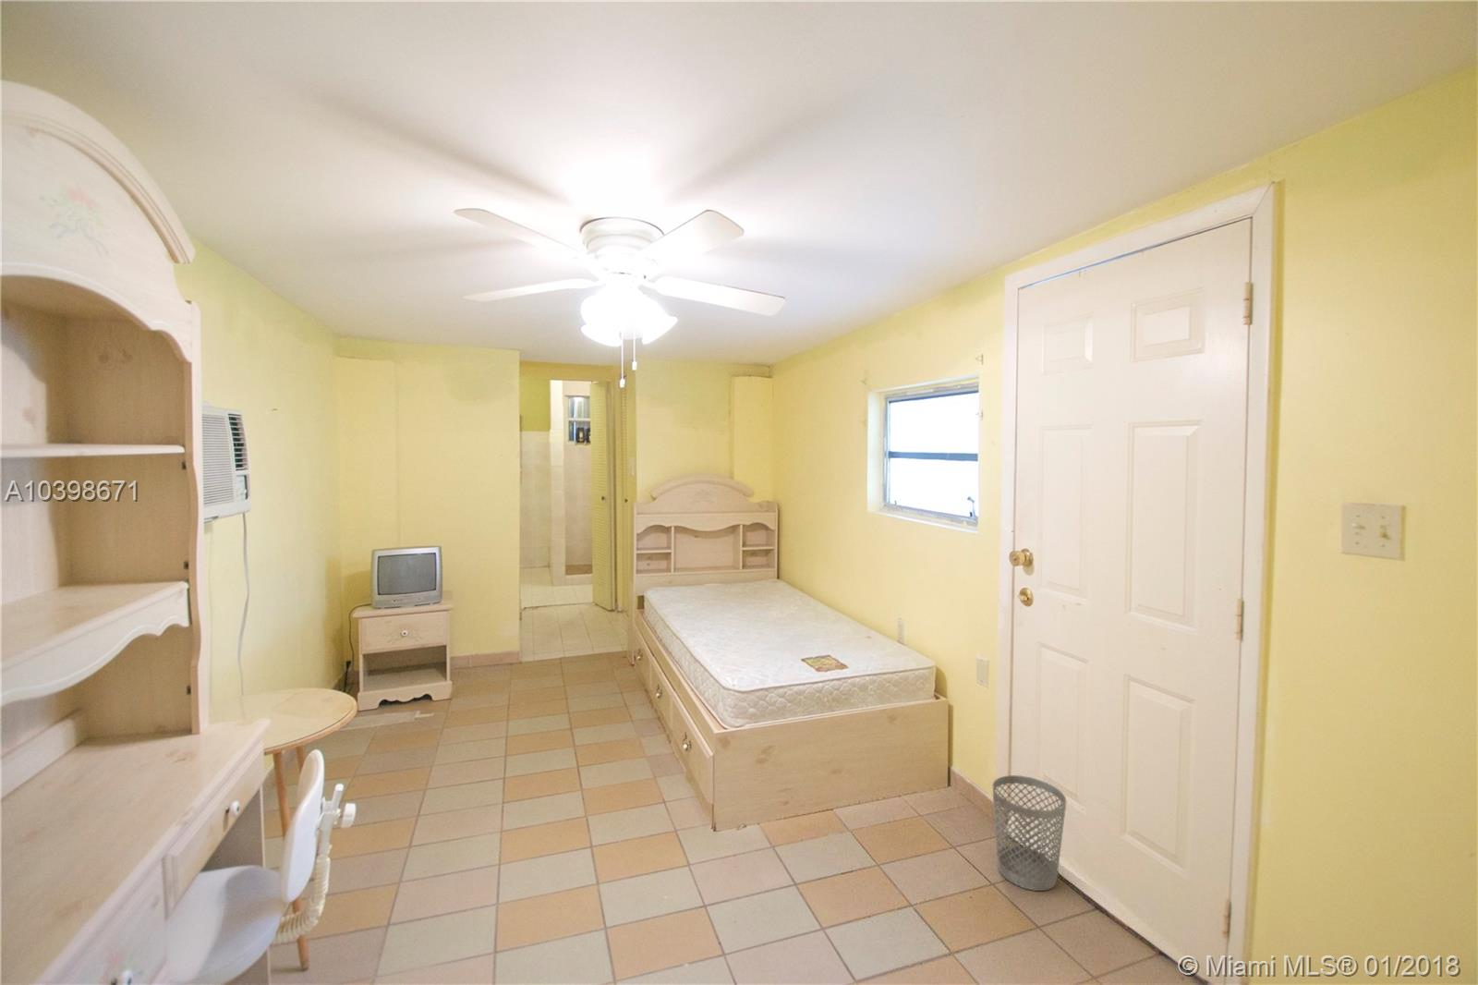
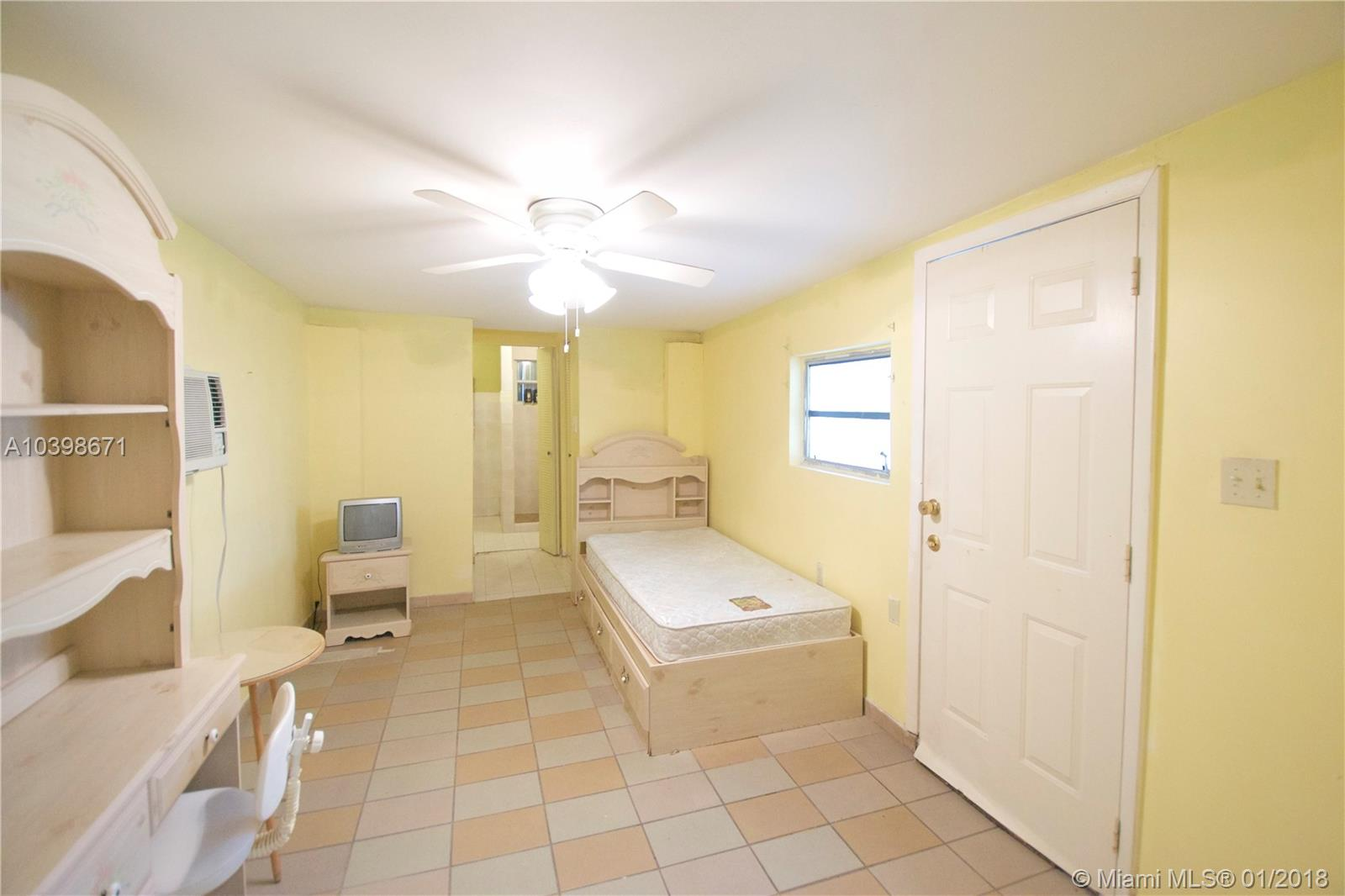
- wastebasket (1027, 831)
